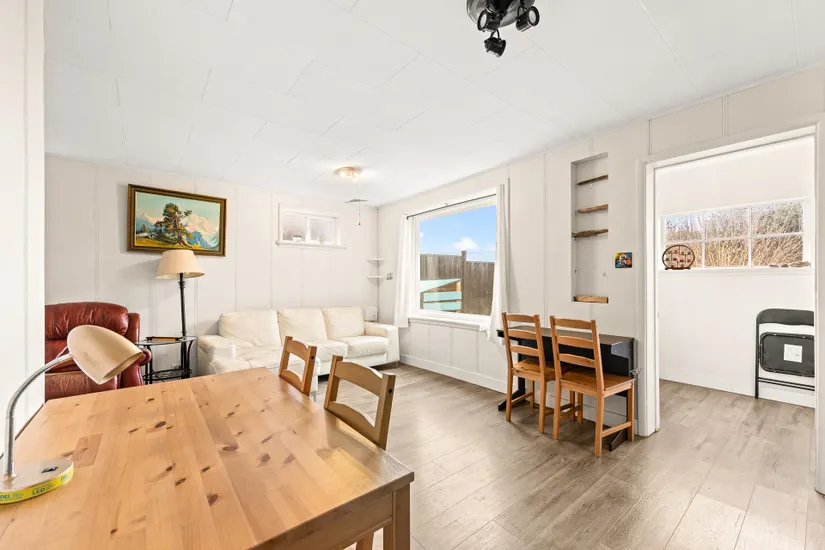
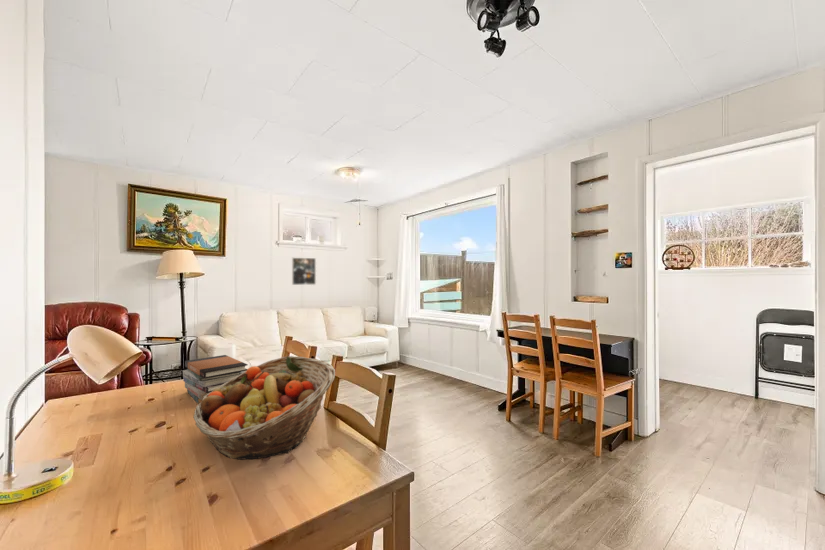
+ fruit basket (267, 400)
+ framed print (303, 271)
+ book stack (214, 378)
